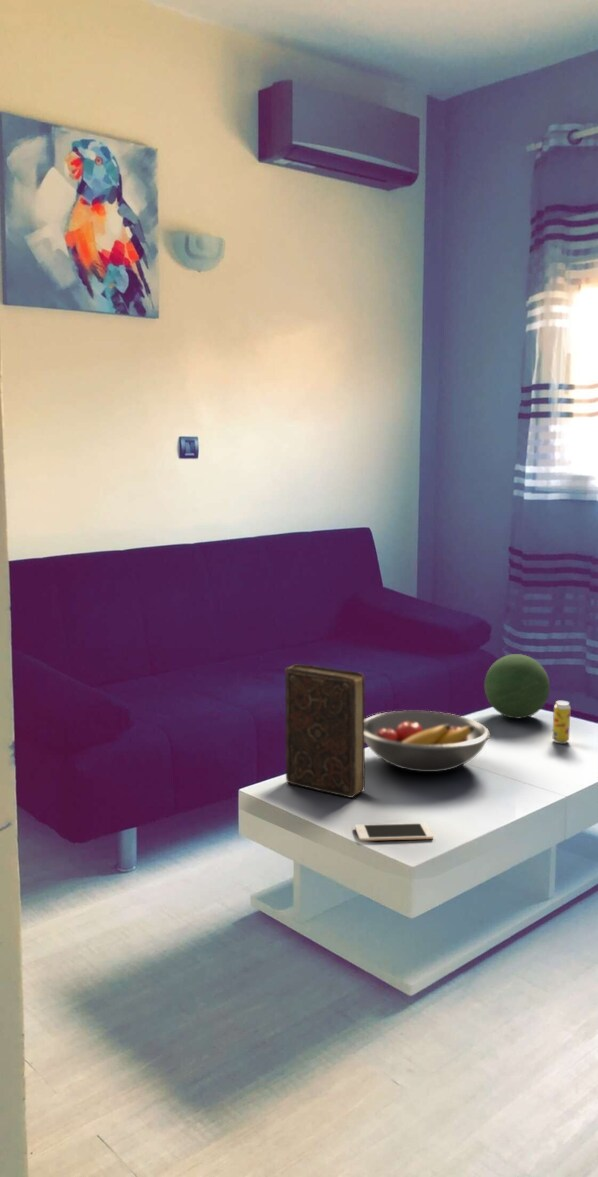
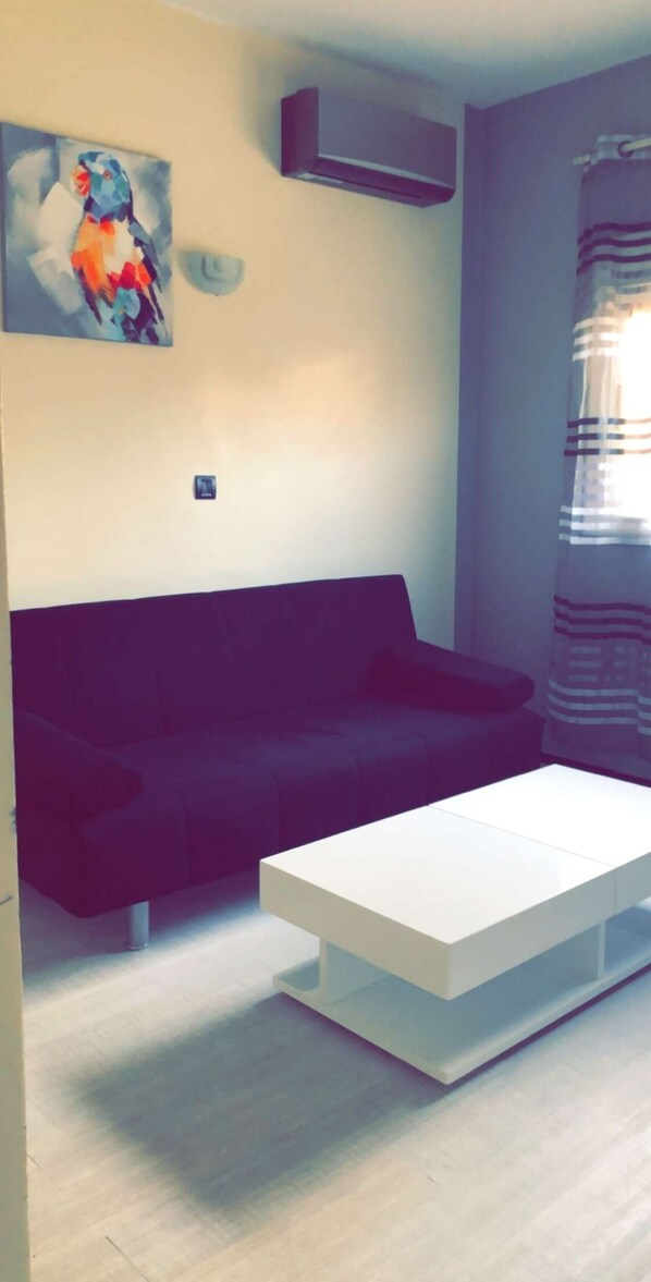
- beverage can (561, 721)
- book (323, 729)
- decorative orb (516, 686)
- cell phone (393, 831)
- fruit bowl (423, 740)
